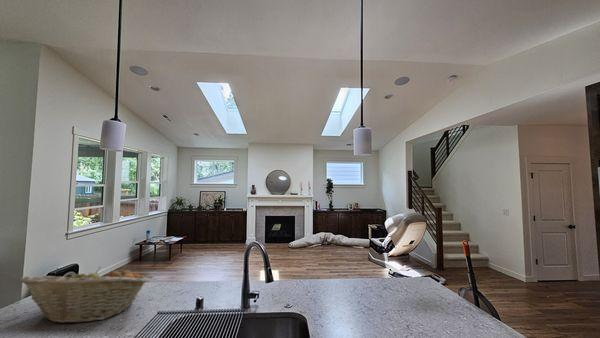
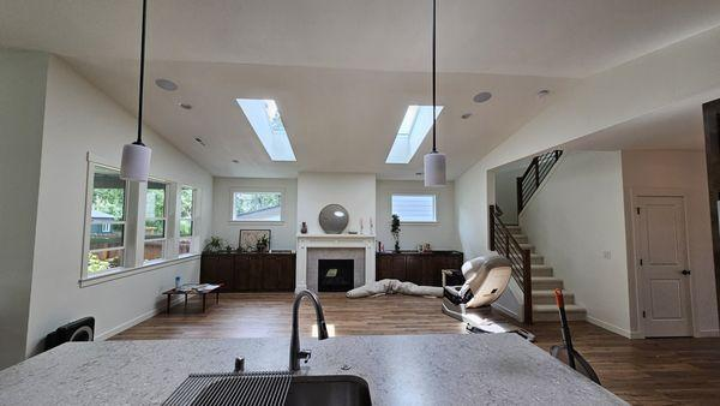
- fruit basket (89, 287)
